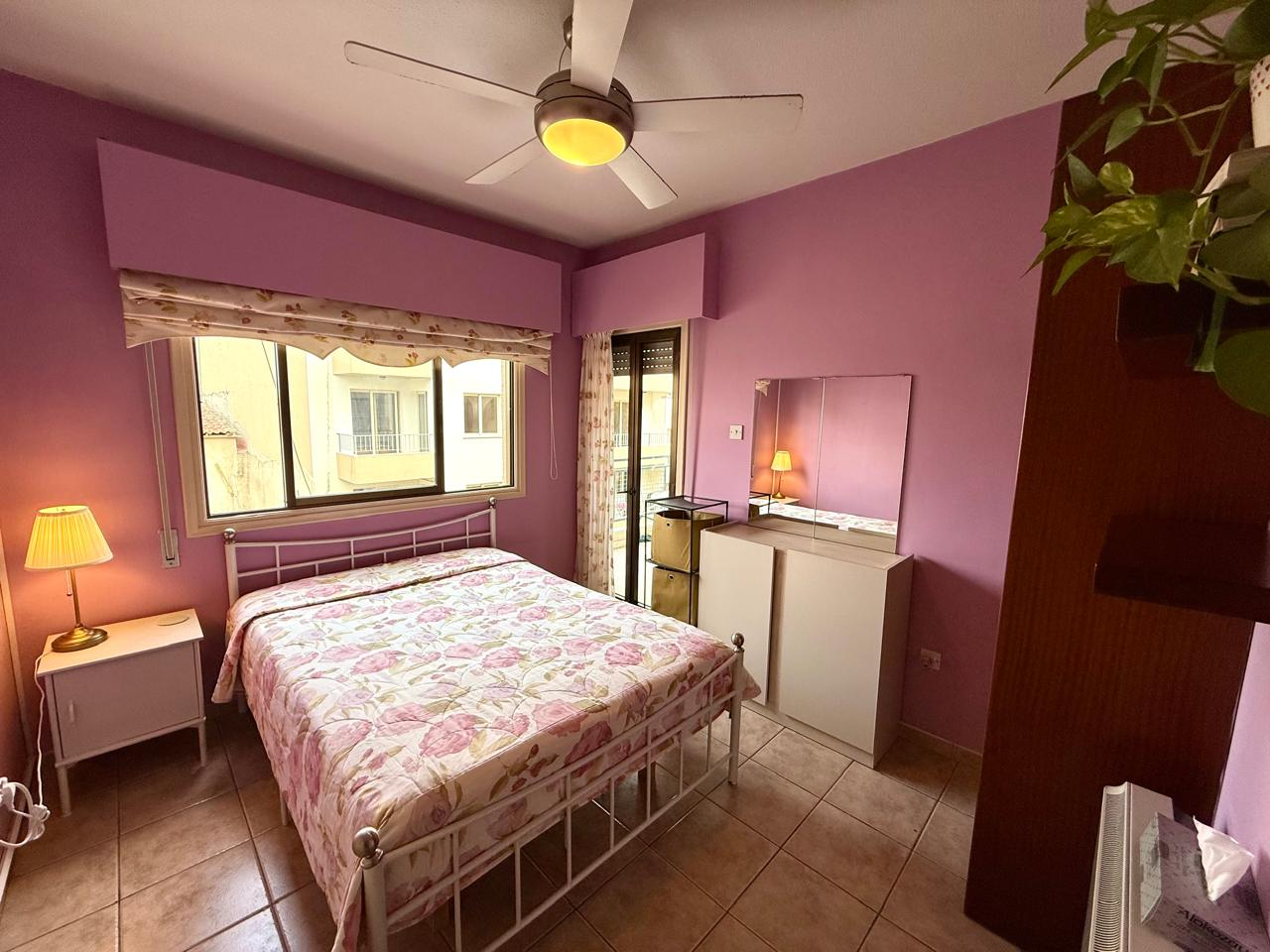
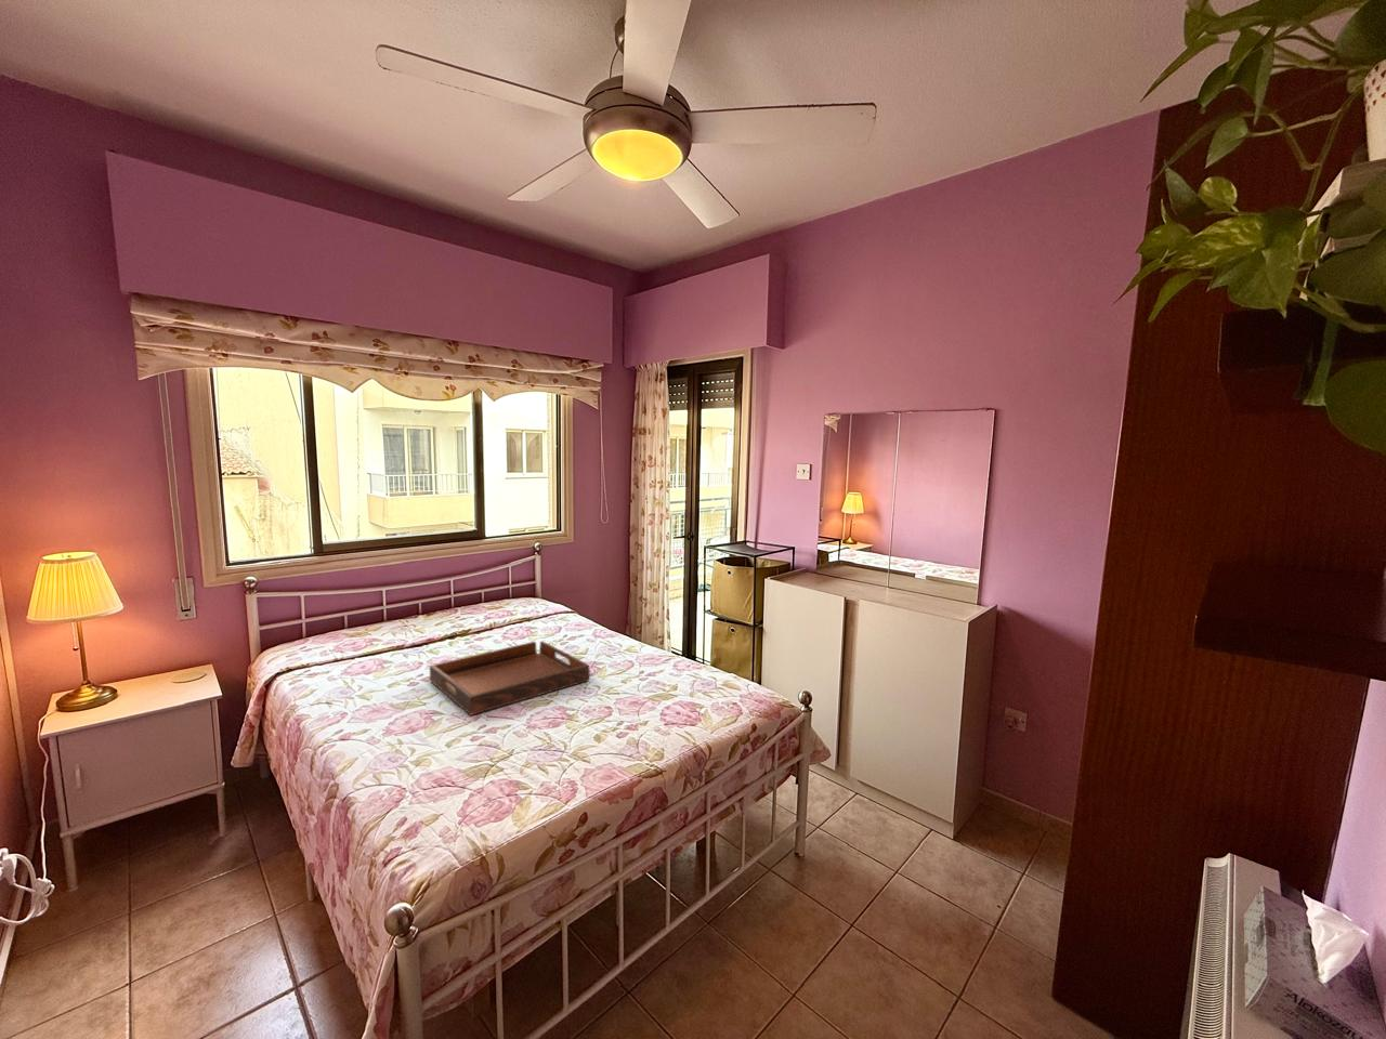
+ serving tray (510, 672)
